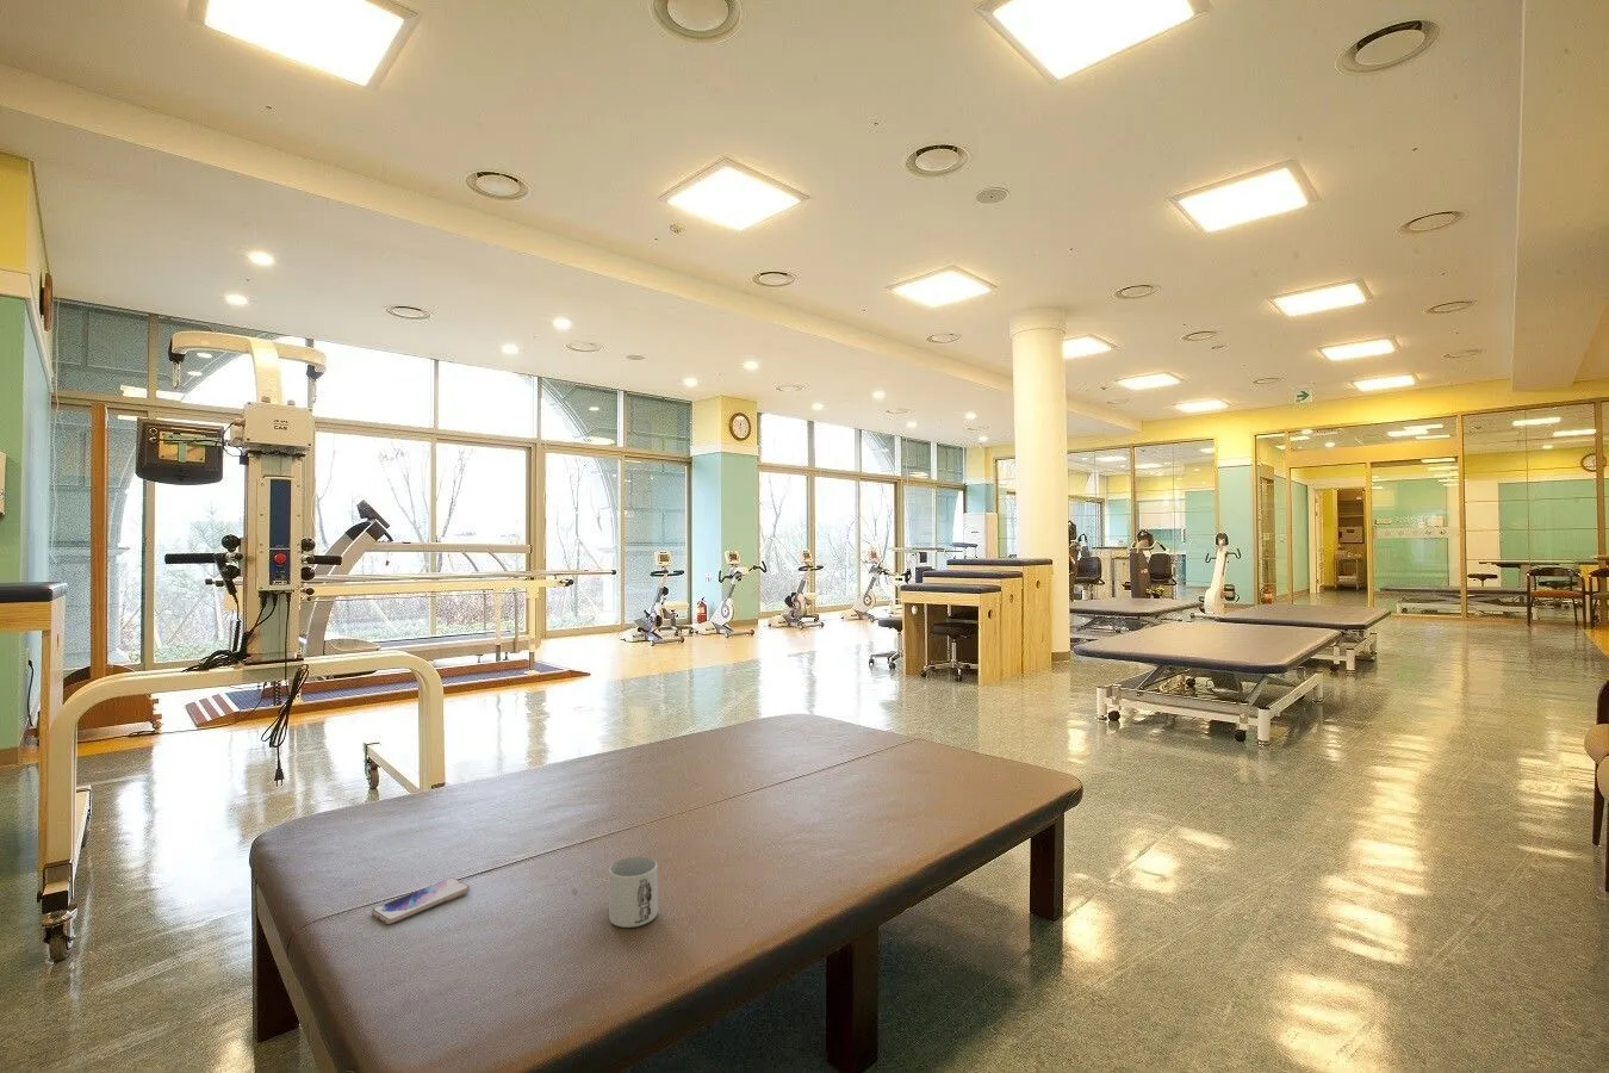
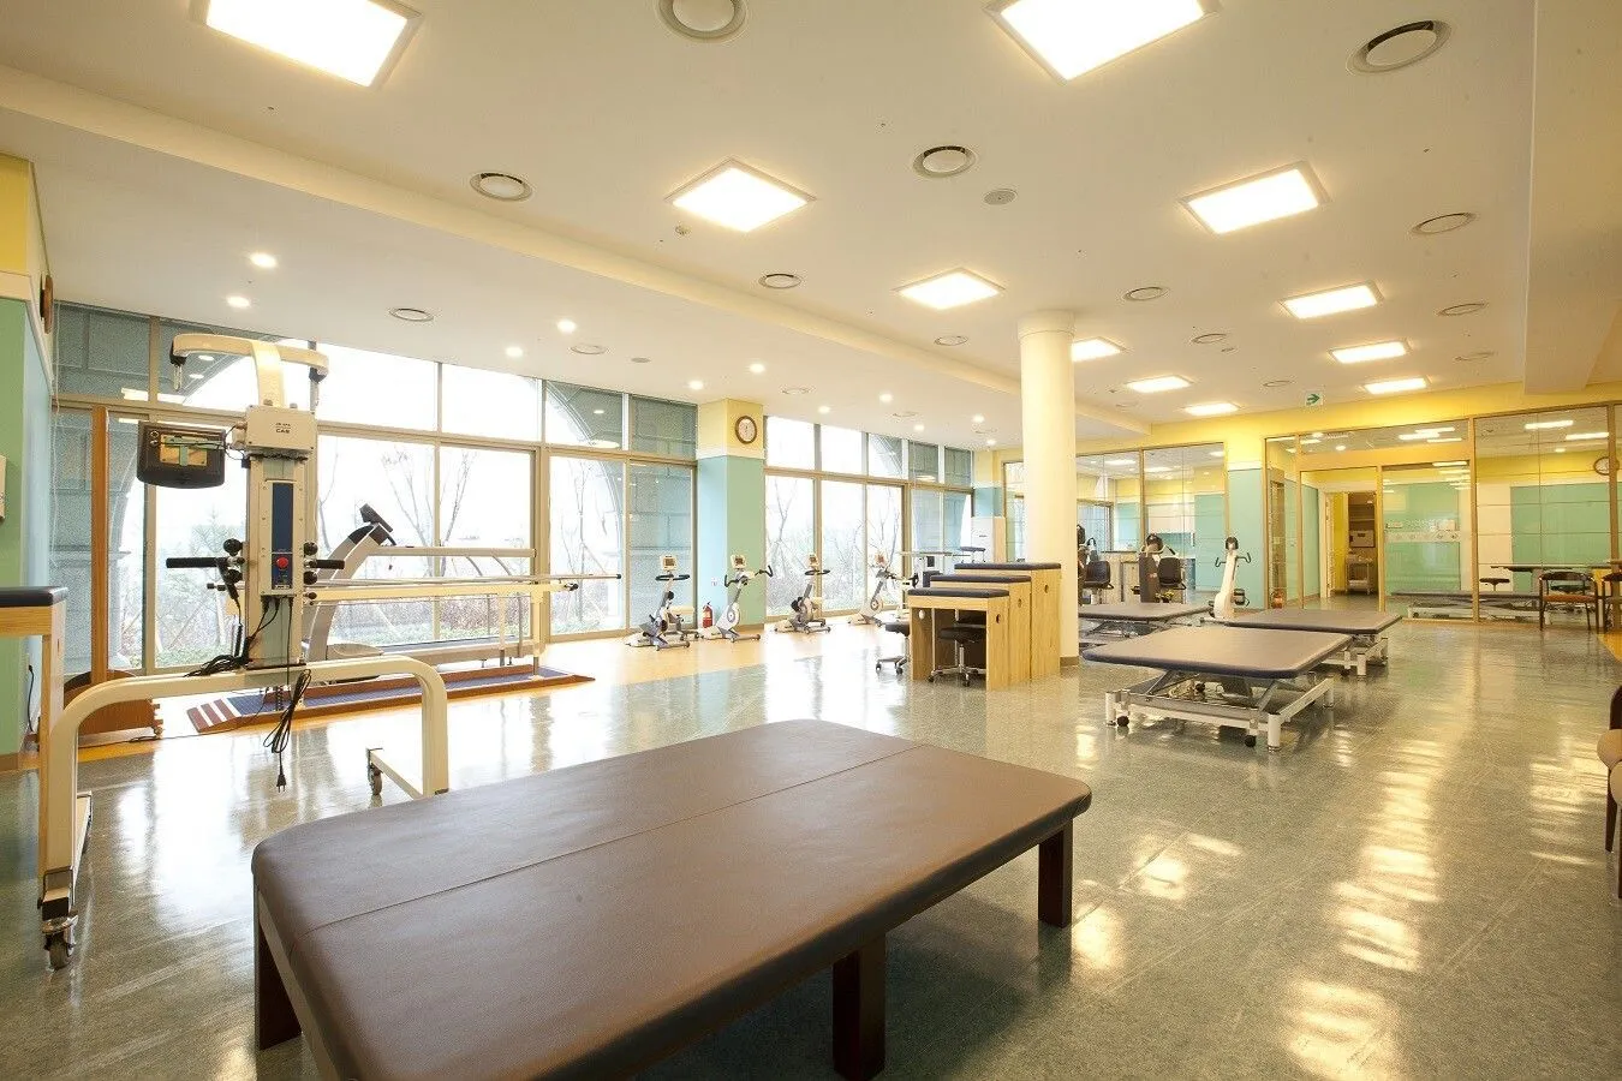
- mug (629, 889)
- smartphone (421, 899)
